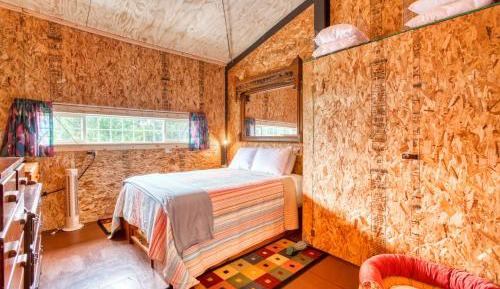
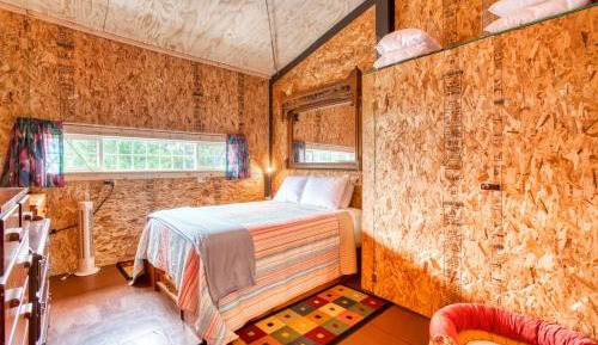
- pitcher plant (298, 243)
